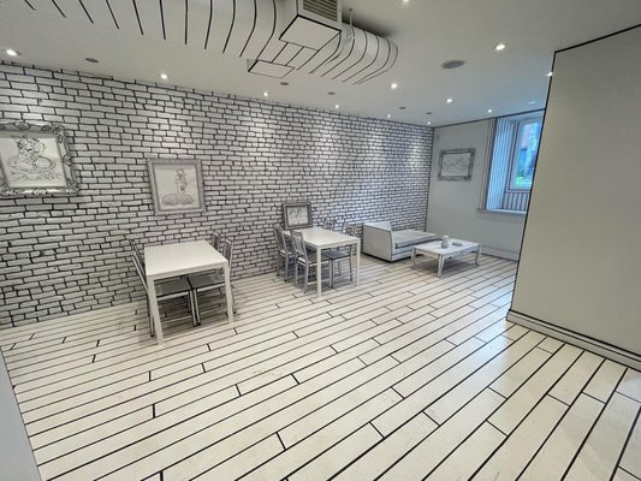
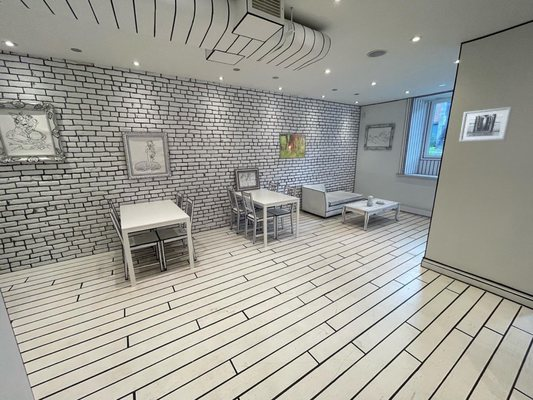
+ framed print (293, 146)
+ wall art (483, 125)
